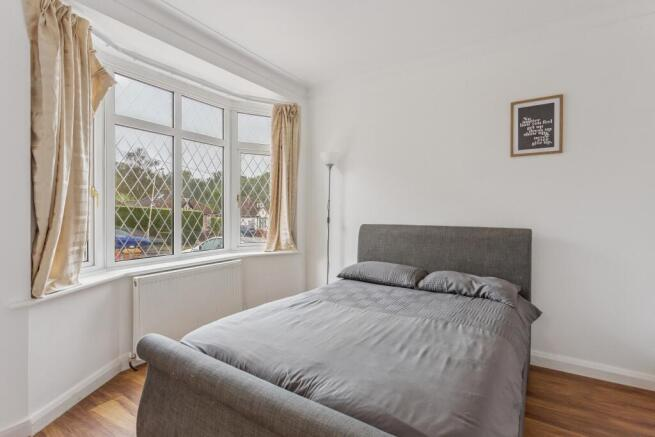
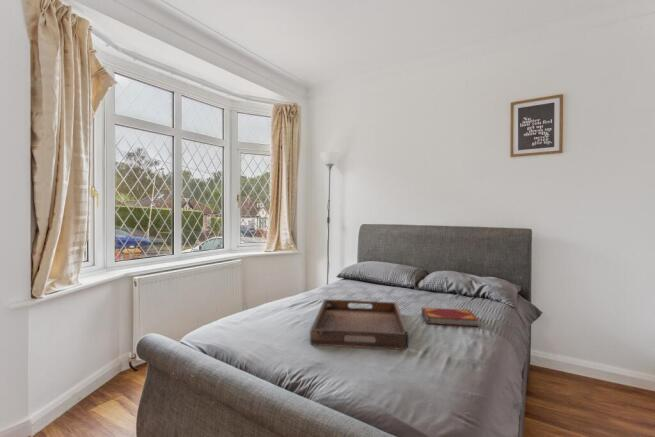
+ serving tray (359, 320)
+ hardback book (448, 316)
